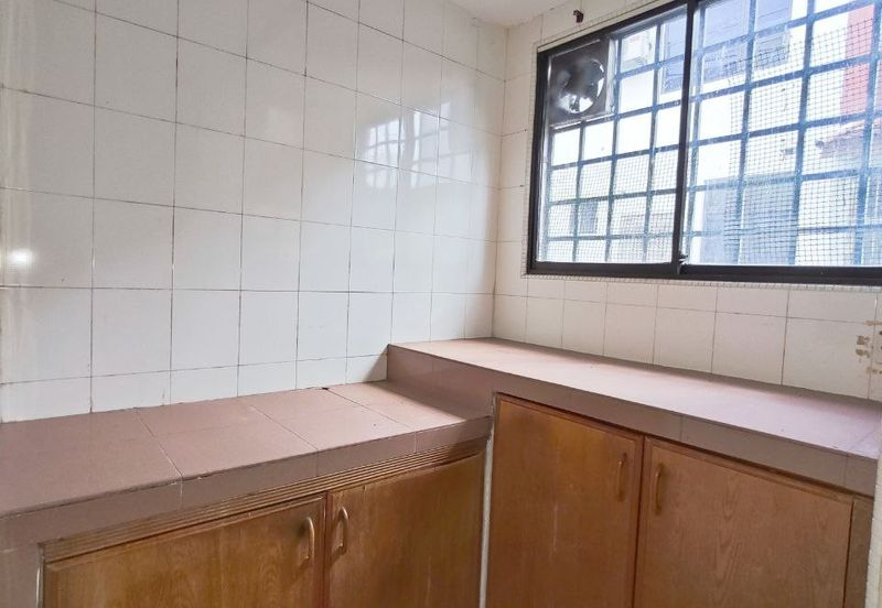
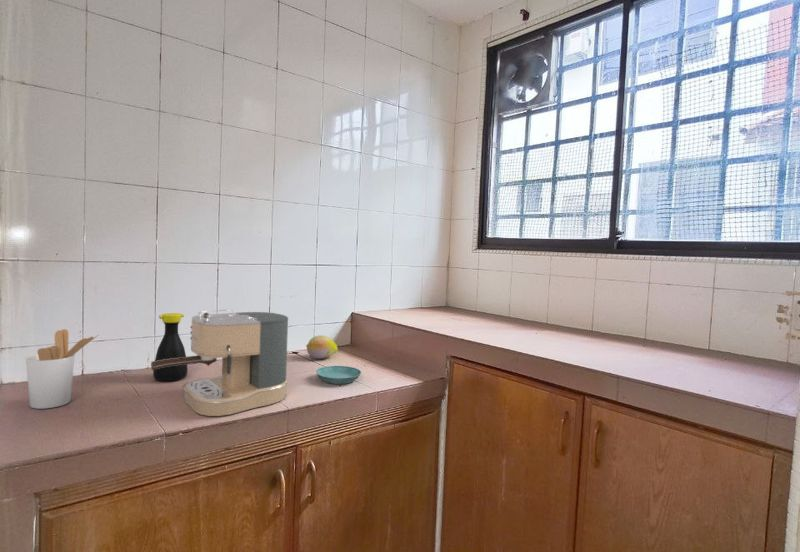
+ fruit (321, 346)
+ utensil holder (62, 367)
+ bottle (171, 345)
+ saucer (338, 375)
+ coffee maker (224, 356)
